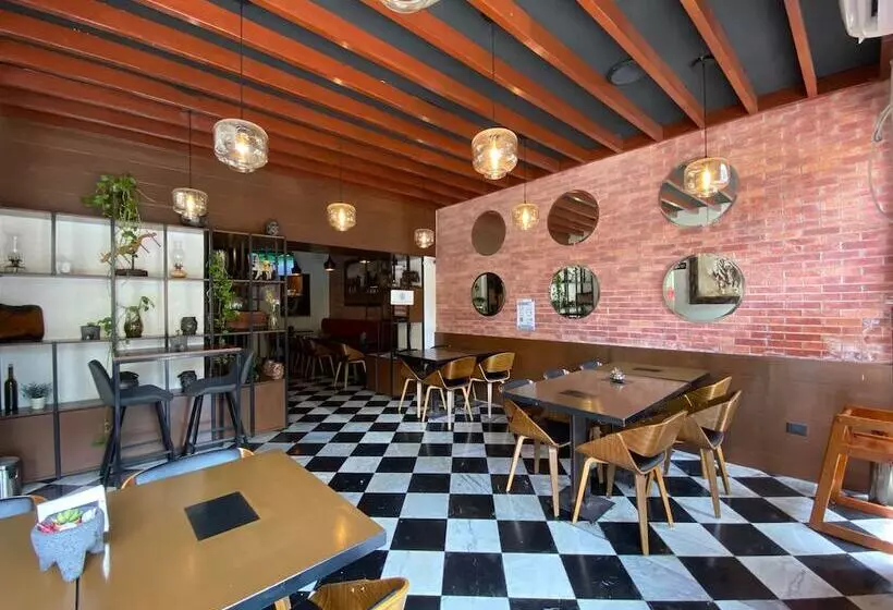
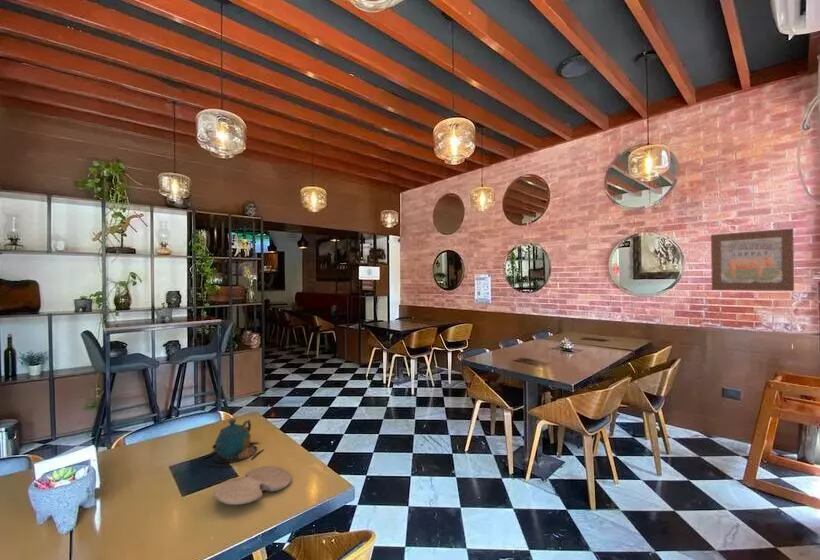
+ paint palette (254, 483)
+ wall art (750, 261)
+ teapot (235, 436)
